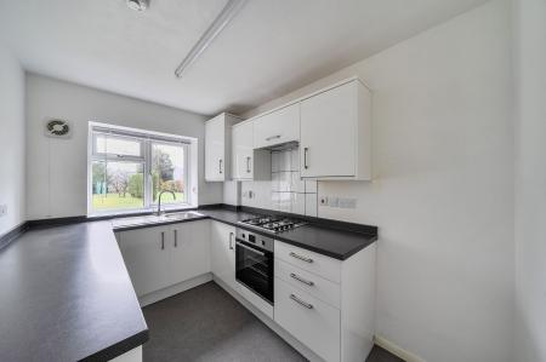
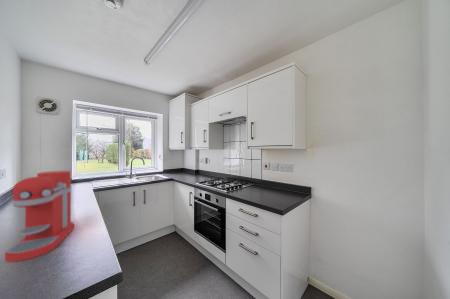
+ coffee maker (46, 207)
